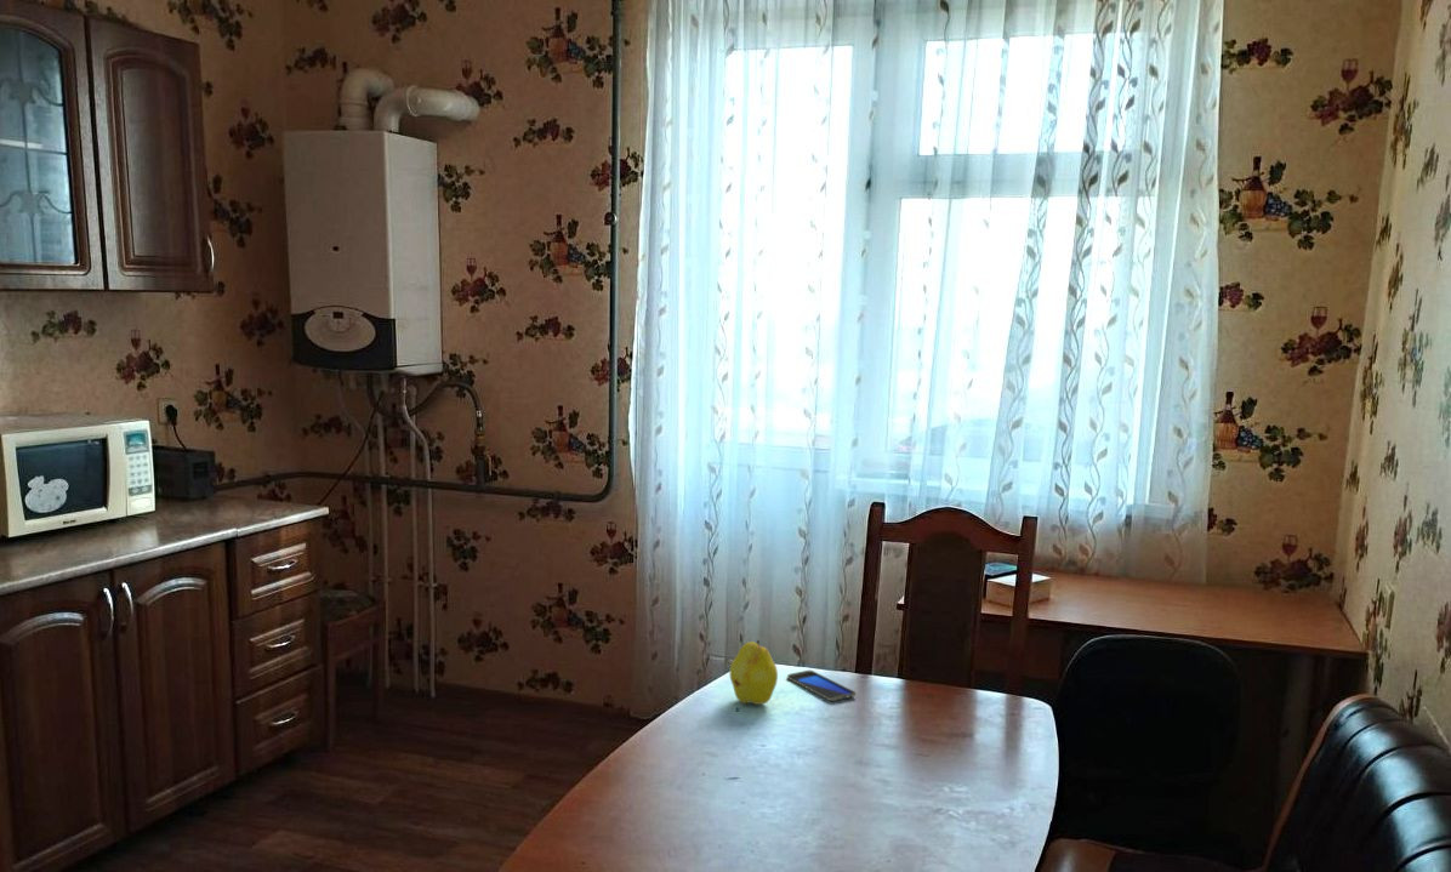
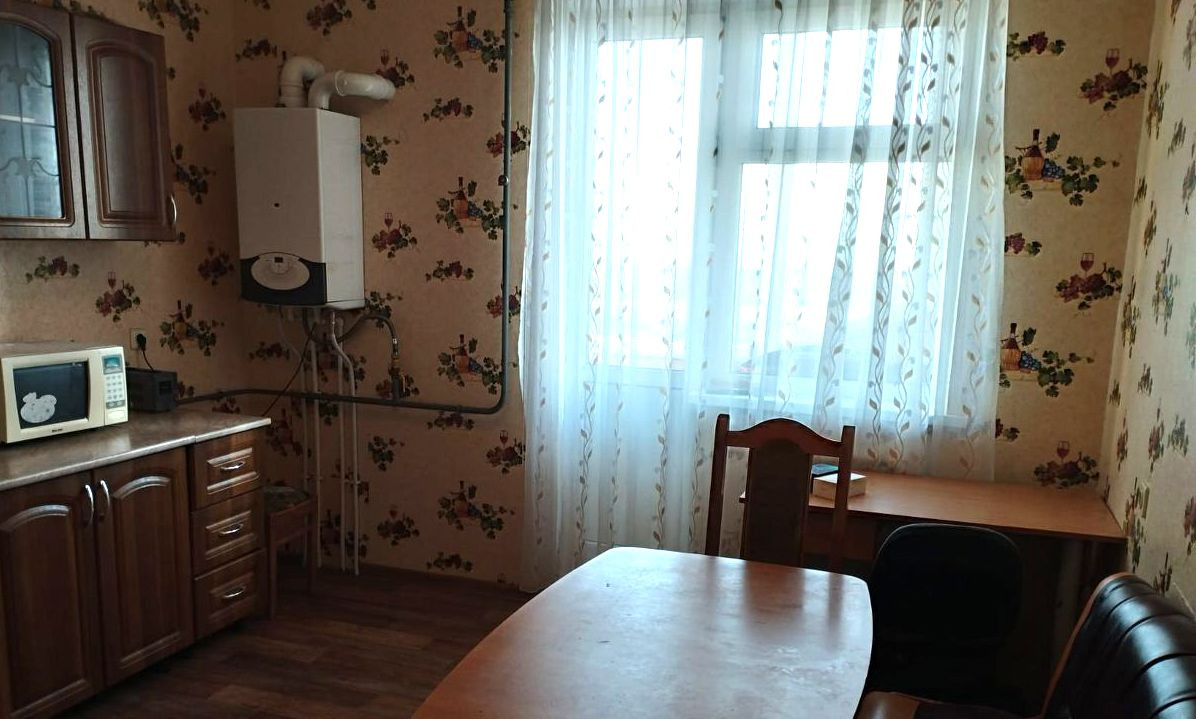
- fruit (753, 672)
- smartphone (820, 684)
